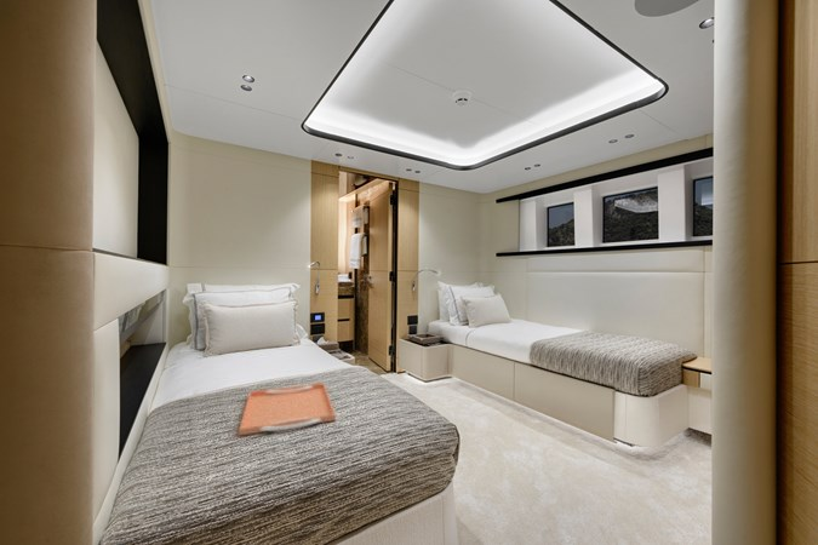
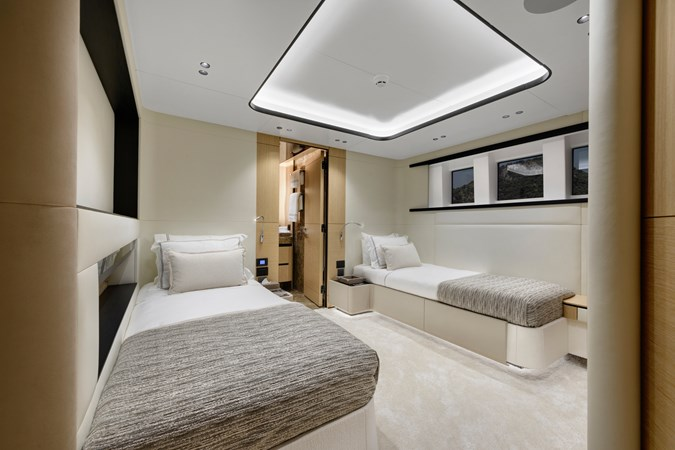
- serving tray (288, 405)
